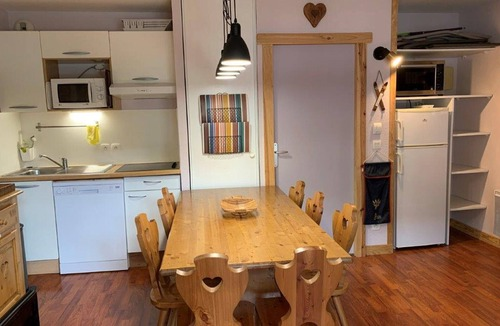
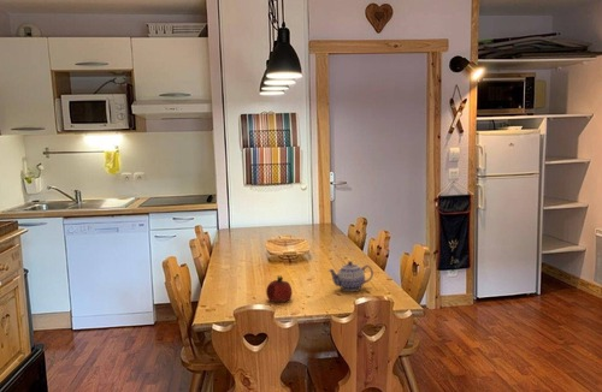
+ teapot (350, 274)
+ fruit (279, 287)
